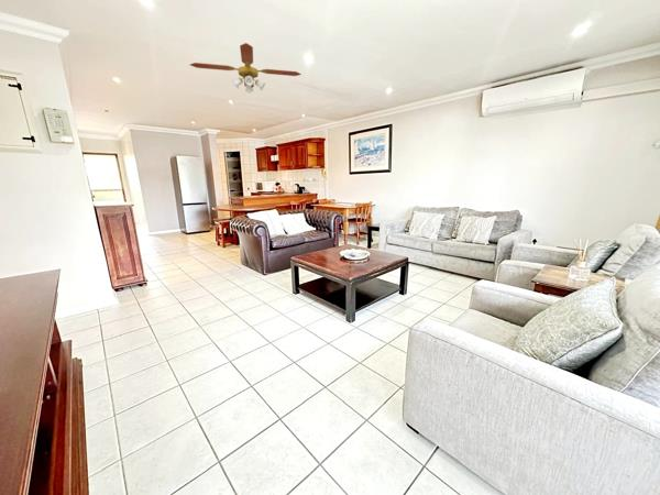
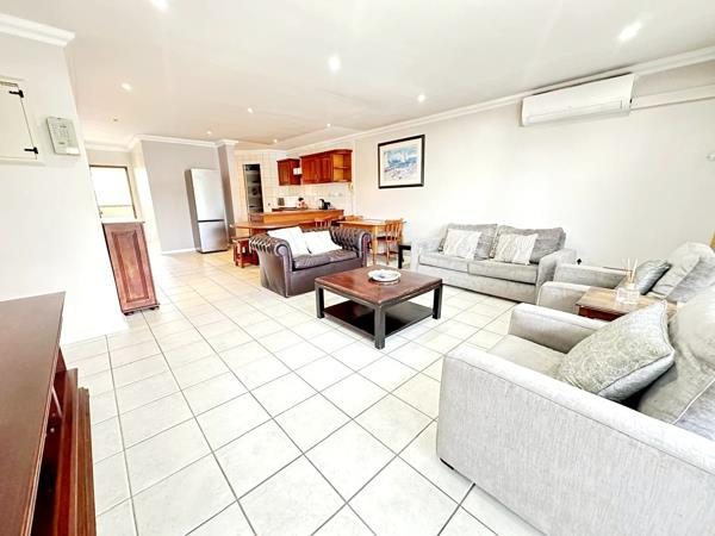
- ceiling fan (248, 73)
